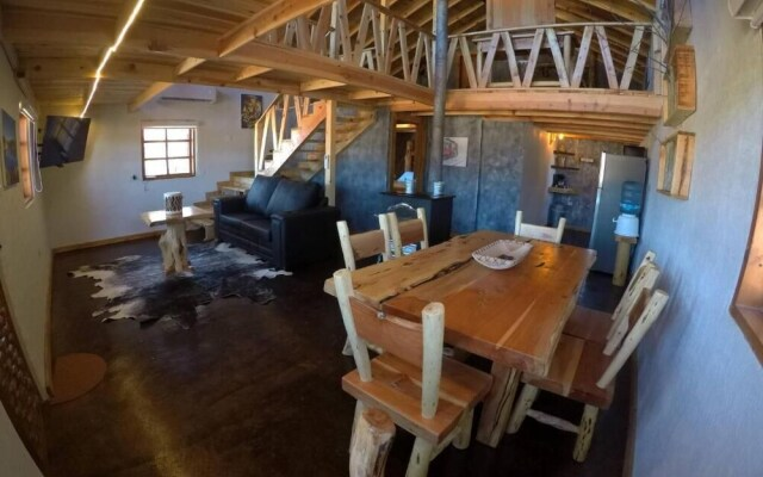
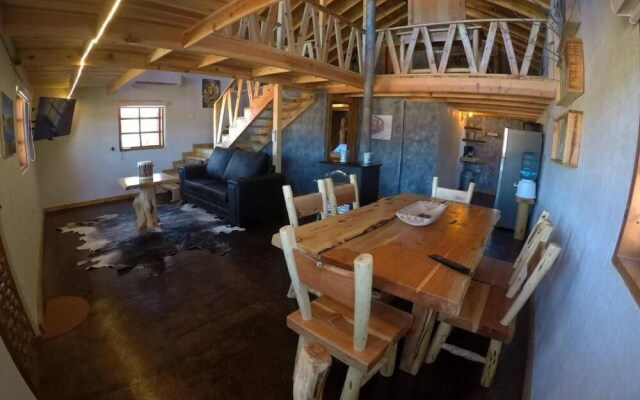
+ remote control (448, 263)
